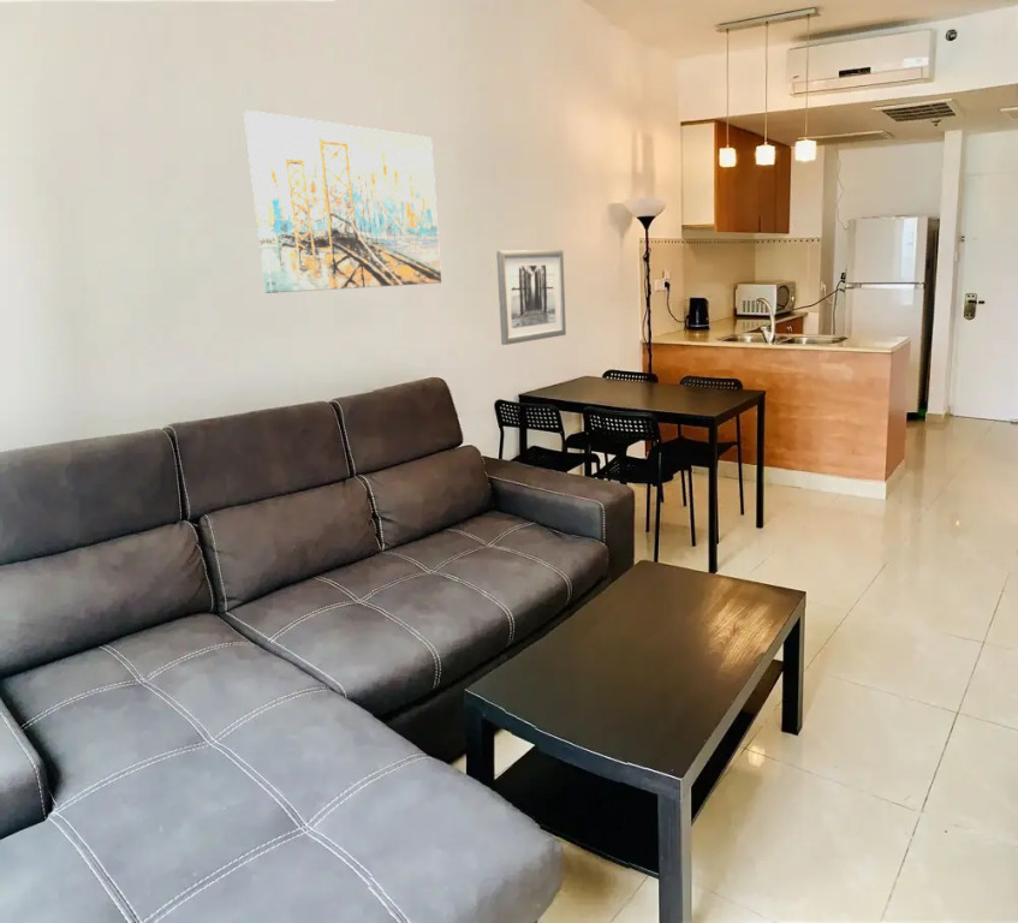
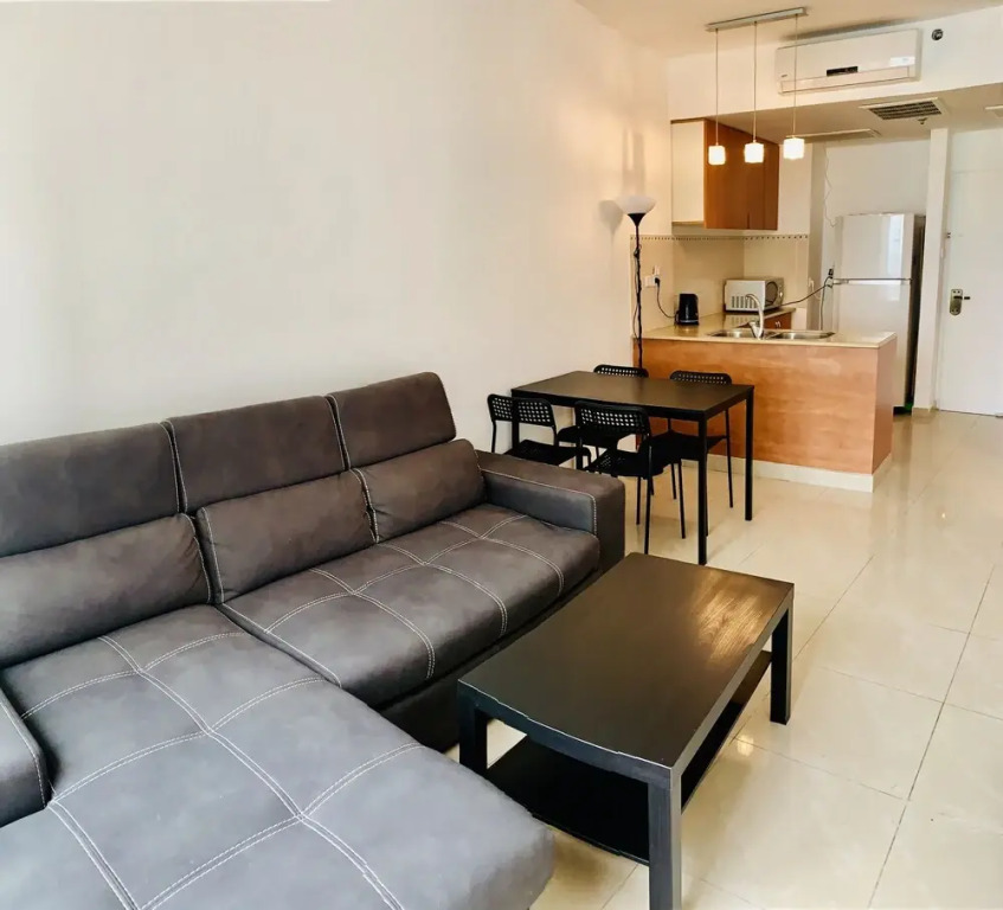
- wall art (532, 296)
- wall art (355, 208)
